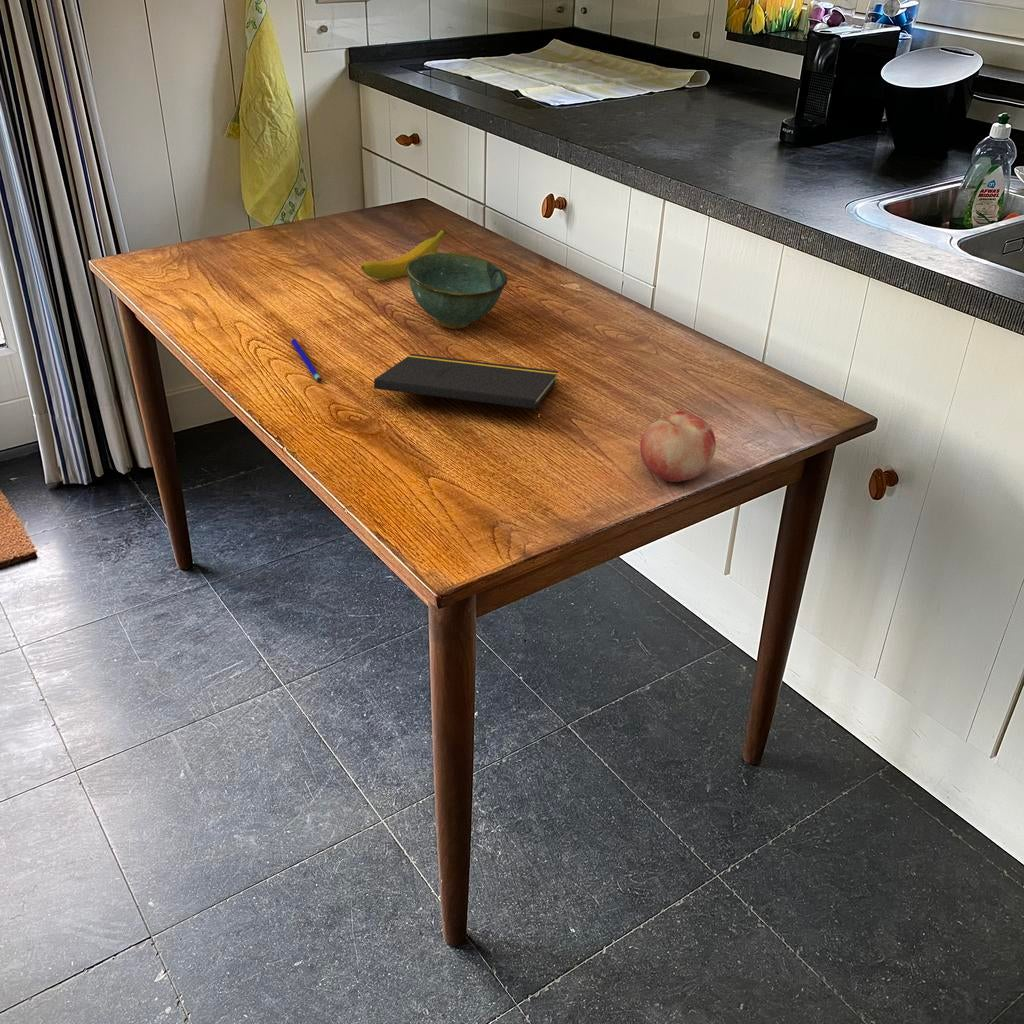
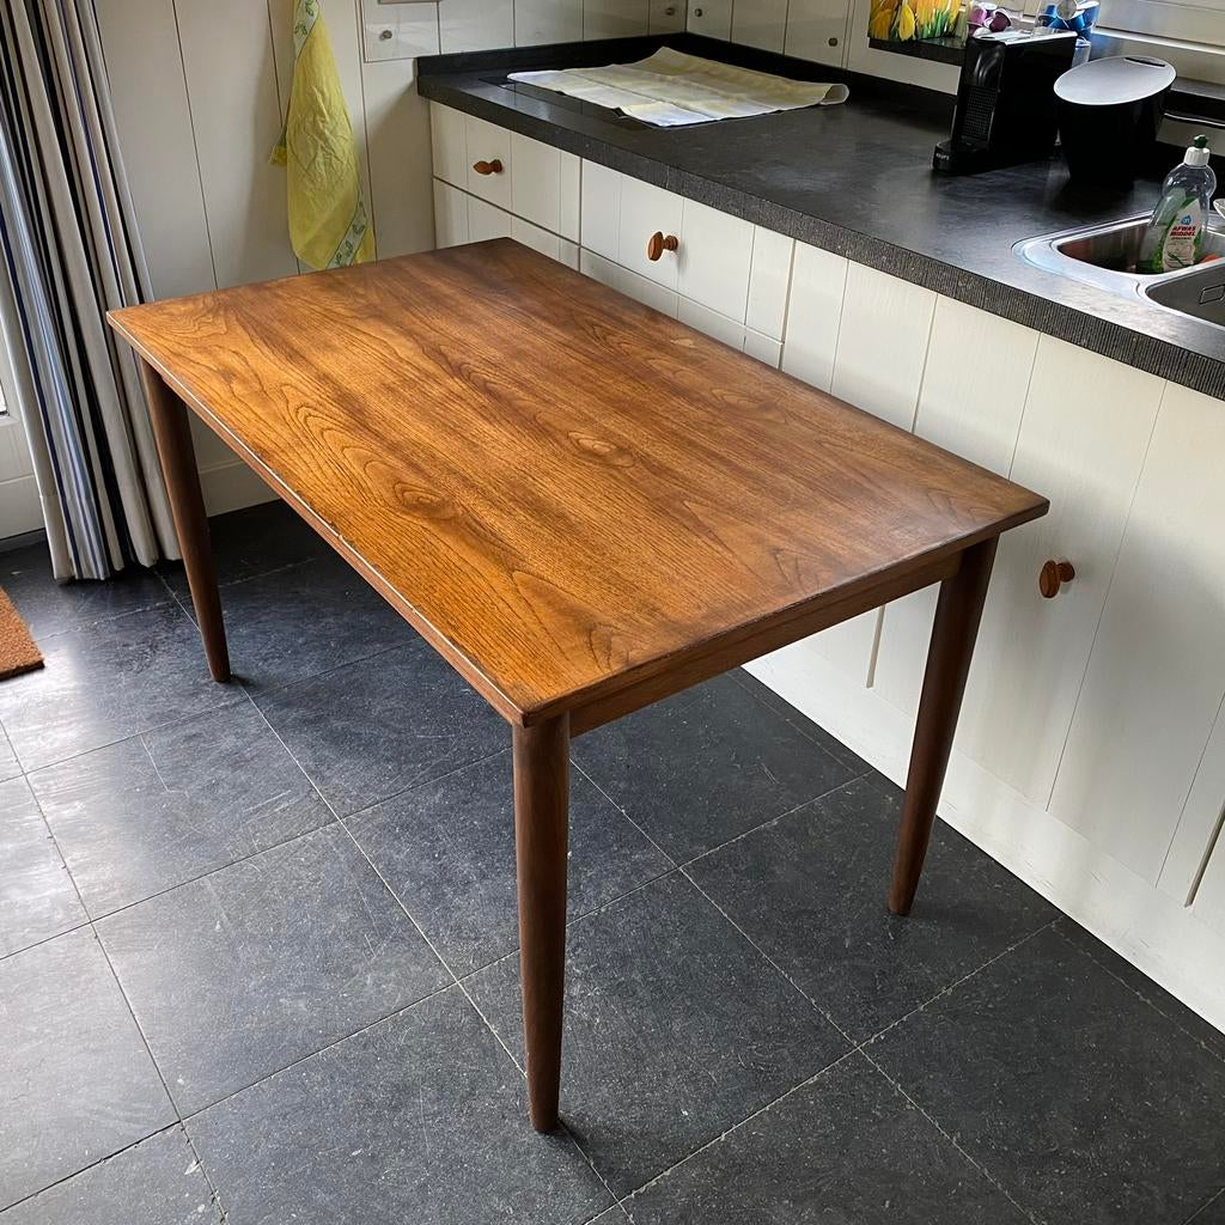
- fruit (677, 447)
- banana (404, 256)
- notepad (469, 379)
- bowl (457, 295)
- pen (306, 360)
